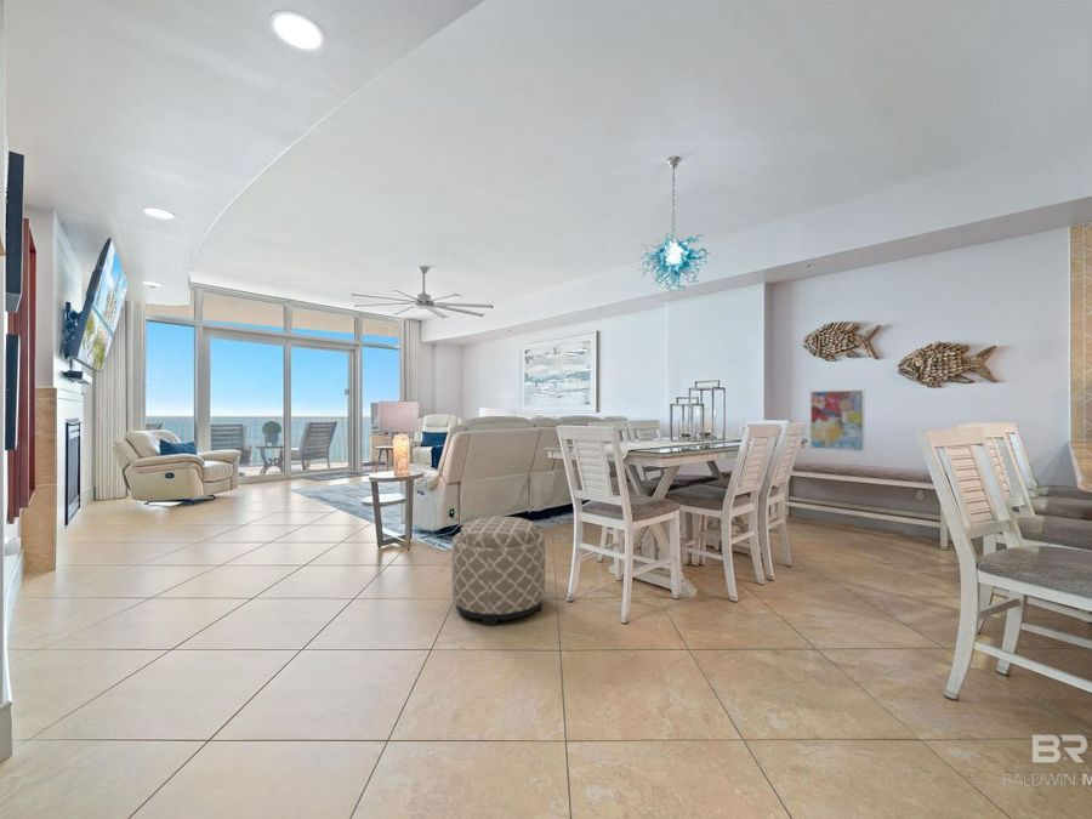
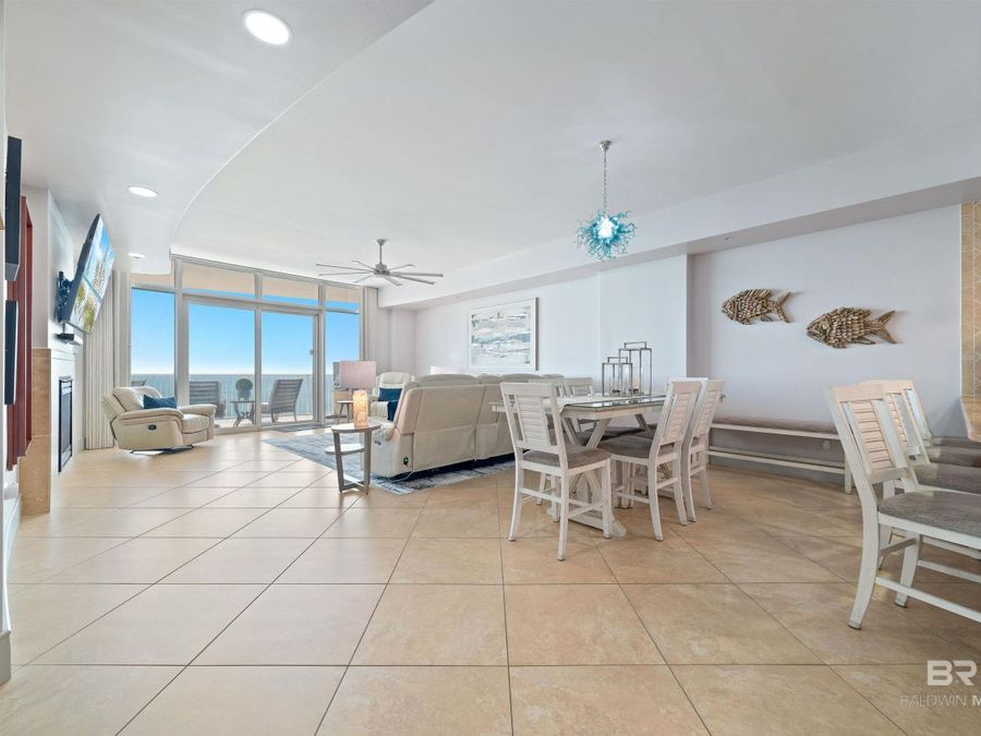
- ottoman (499, 564)
- wall art (836, 420)
